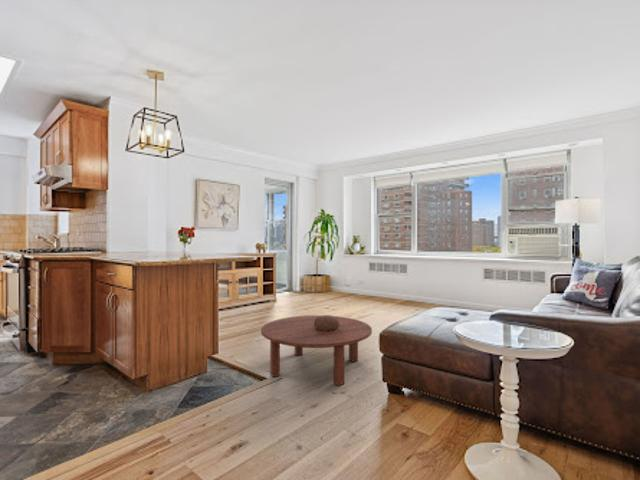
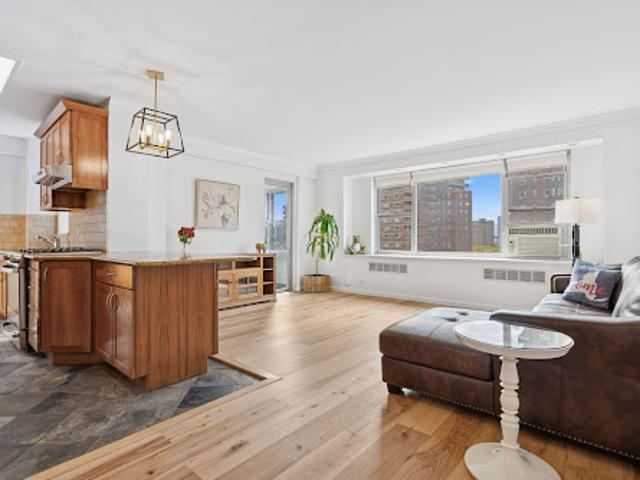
- decorative bowl (326, 321)
- coffee table (316, 347)
